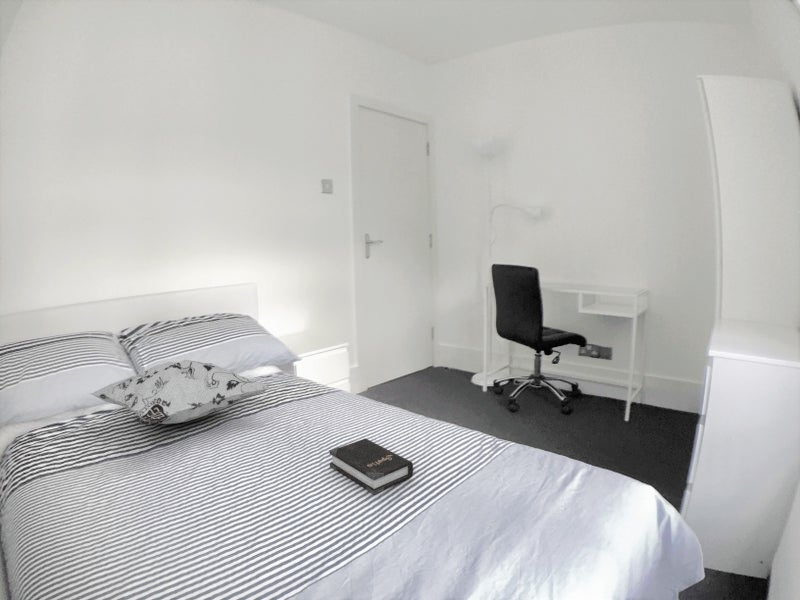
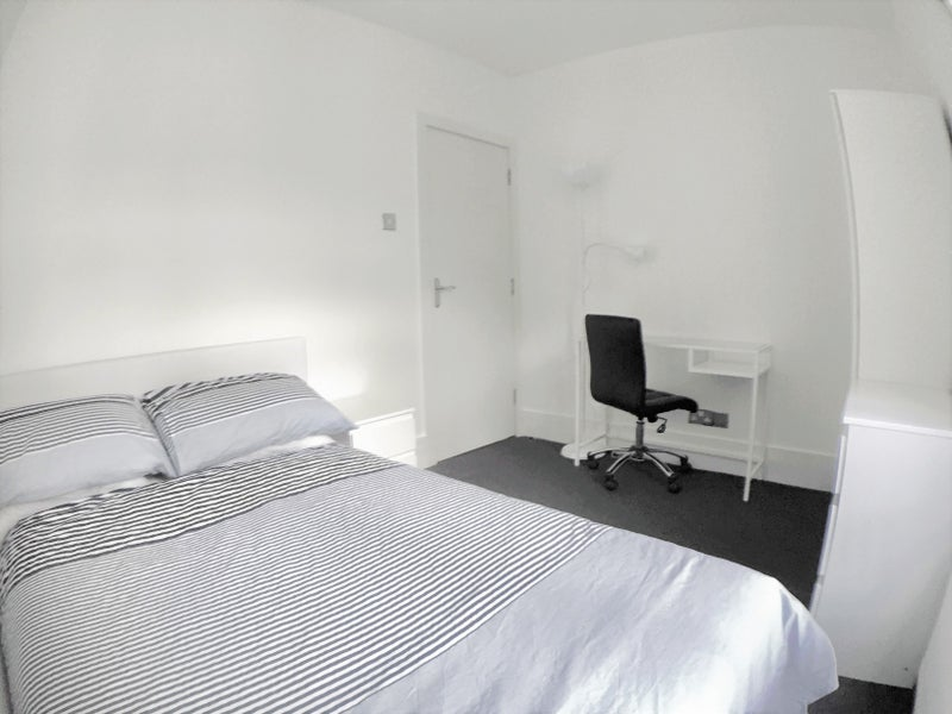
- hardback book (370, 463)
- decorative pillow (181, 391)
